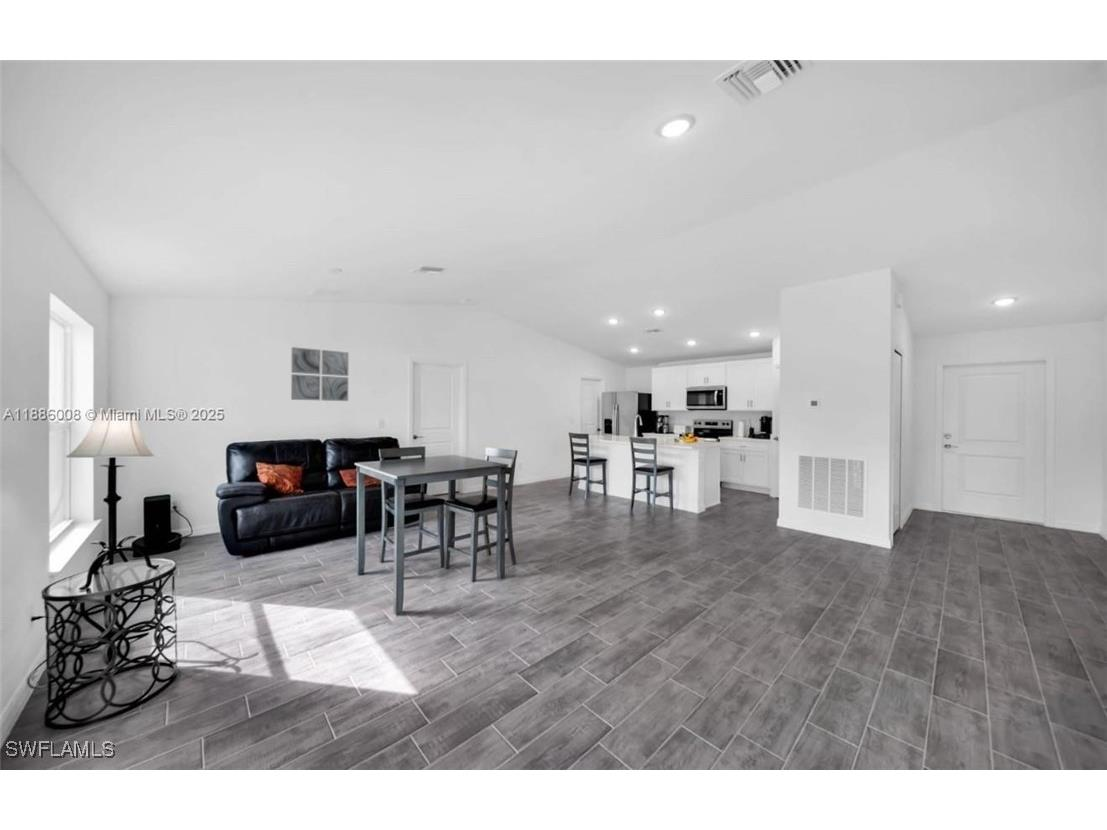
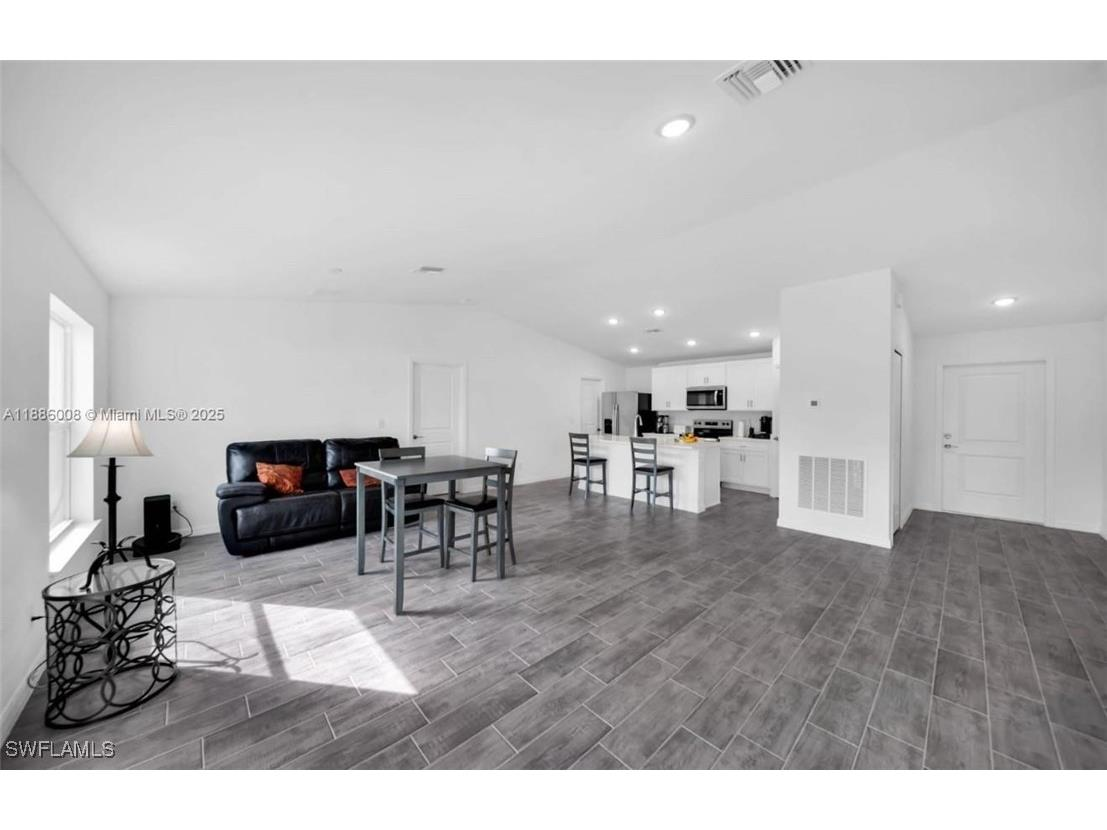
- wall art (321, 376)
